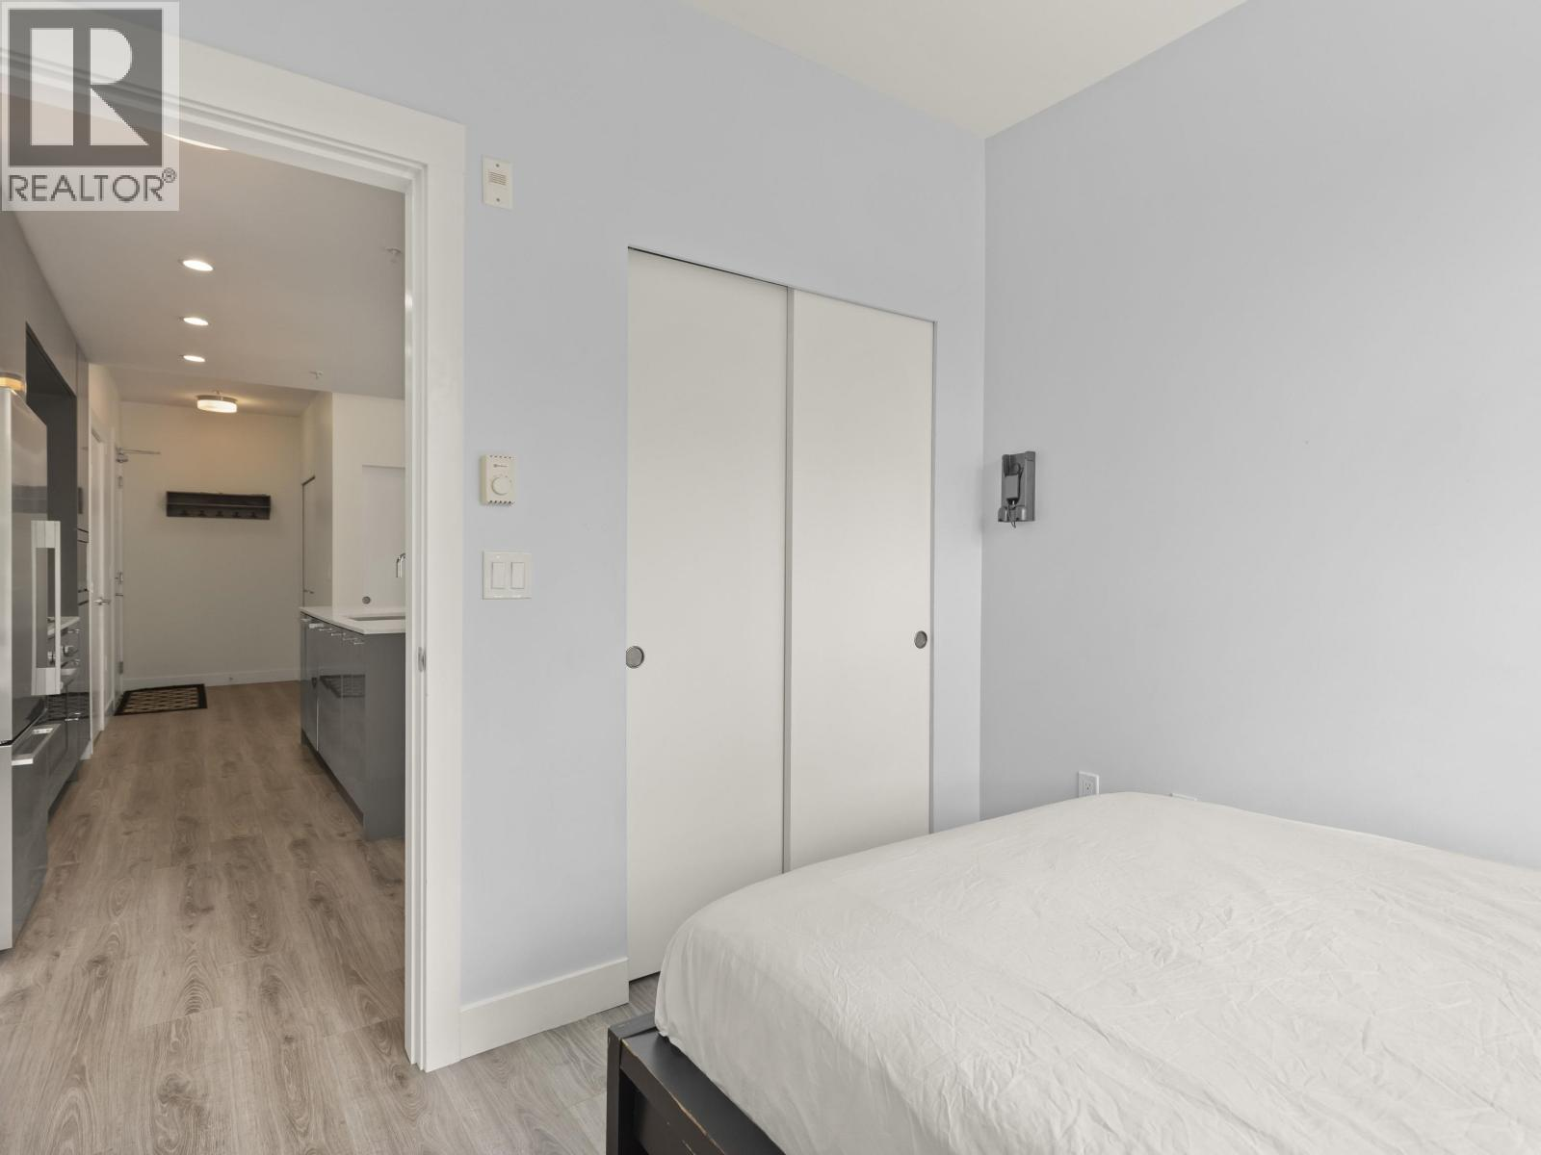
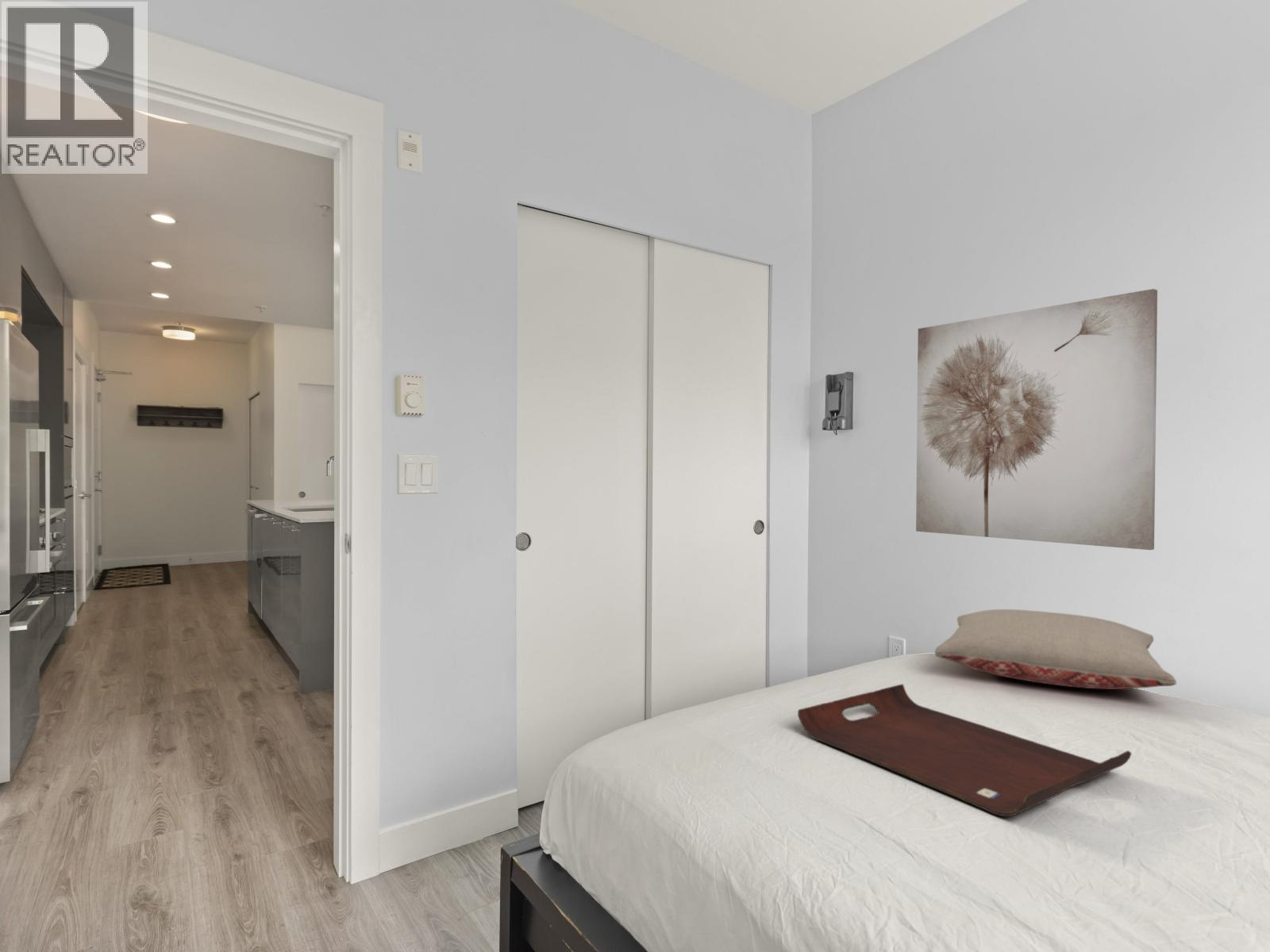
+ serving tray (951, 740)
+ wall art (1022, 425)
+ pillow (1047, 644)
